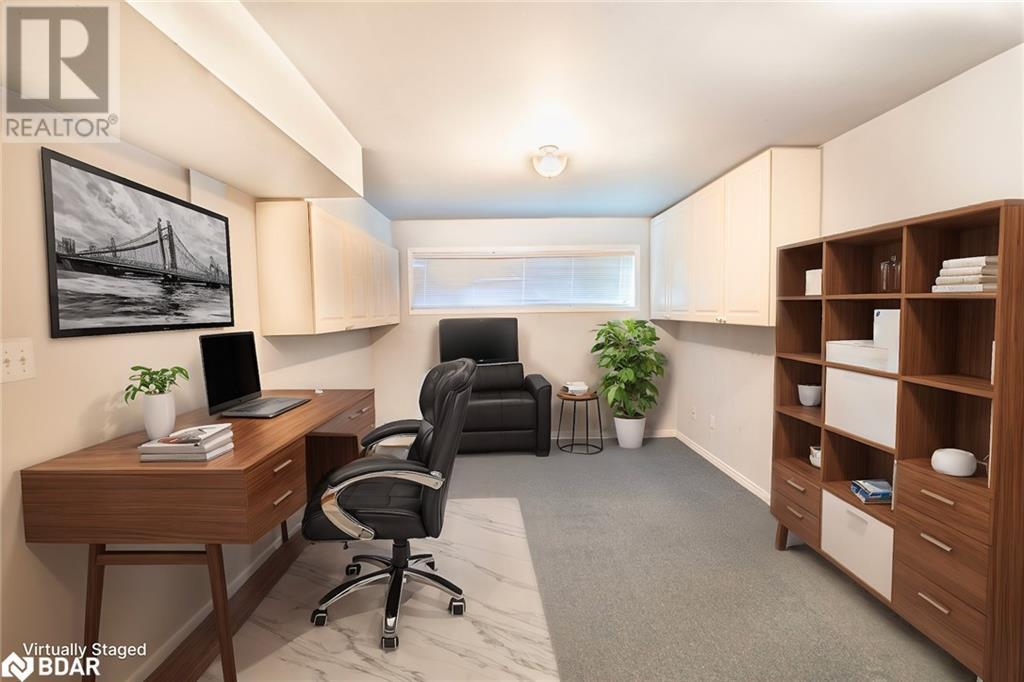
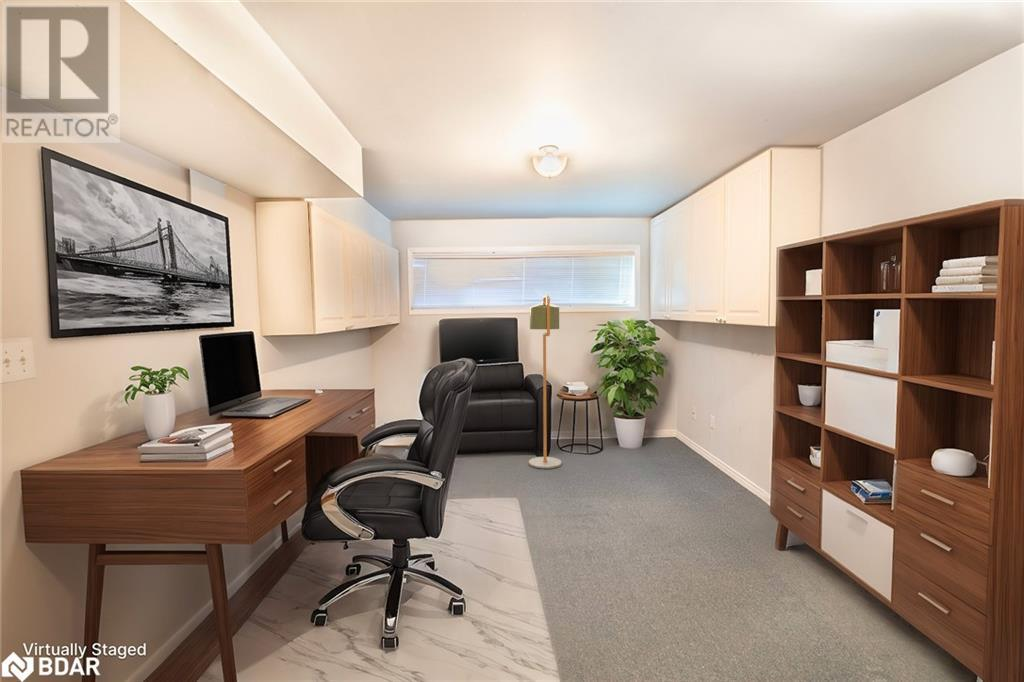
+ floor lamp (545, 380)
